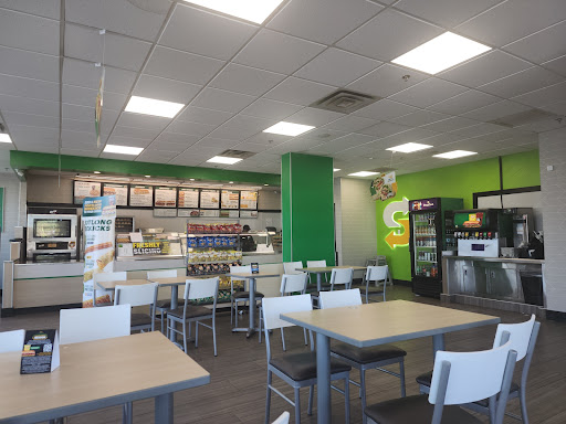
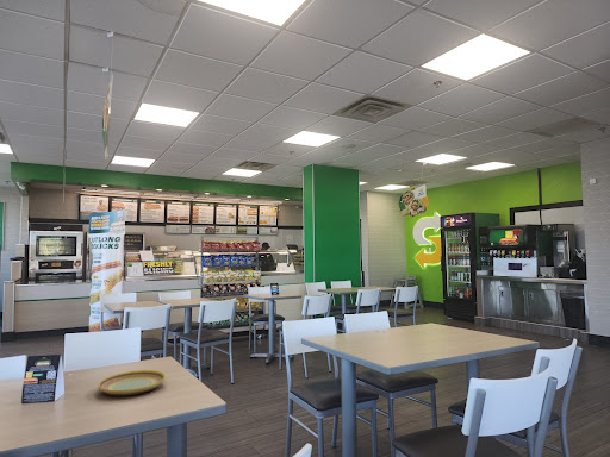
+ plate (132, 383)
